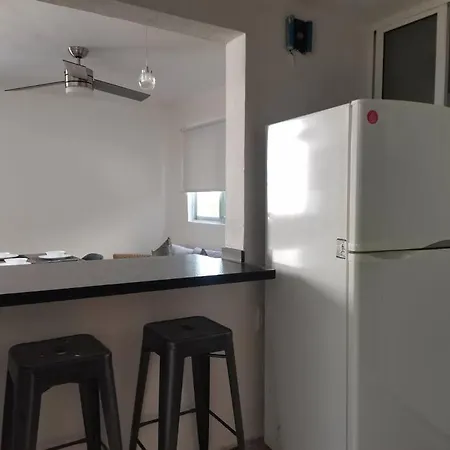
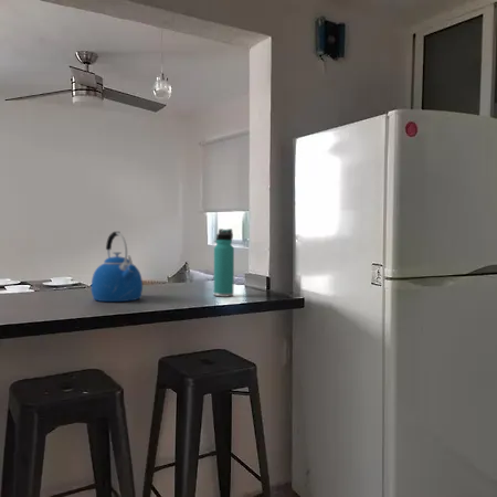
+ kettle (119, 265)
+ thermos bottle (223, 262)
